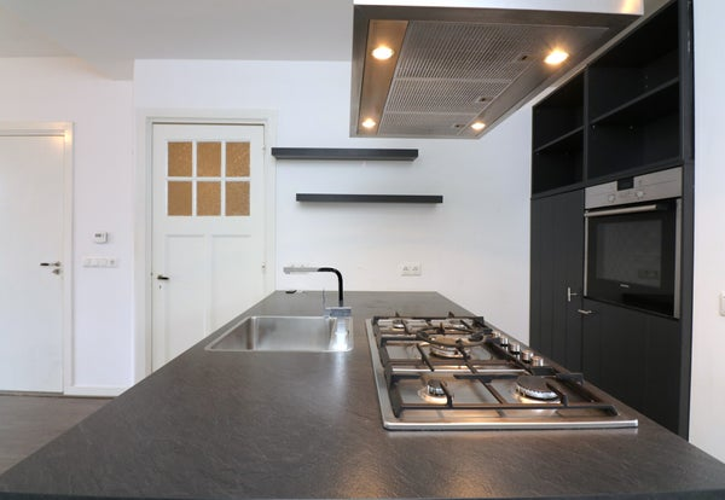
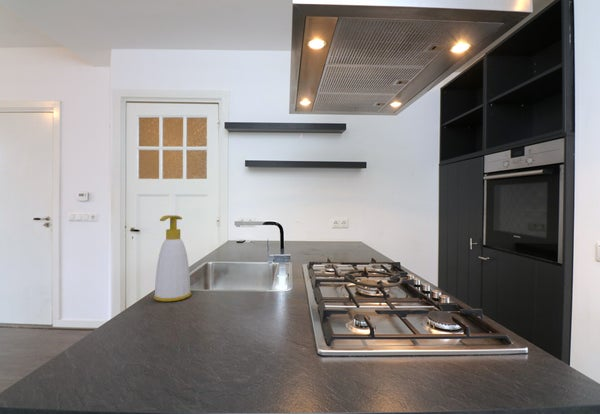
+ soap bottle (172, 256)
